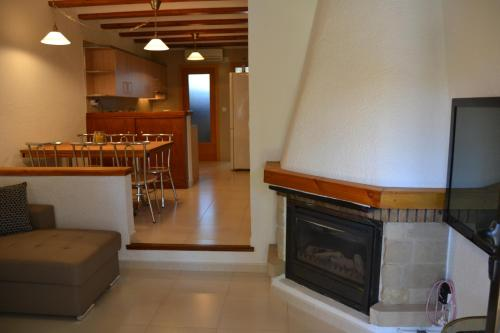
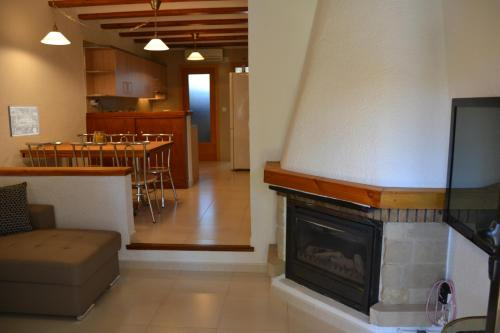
+ wall art (24, 120)
